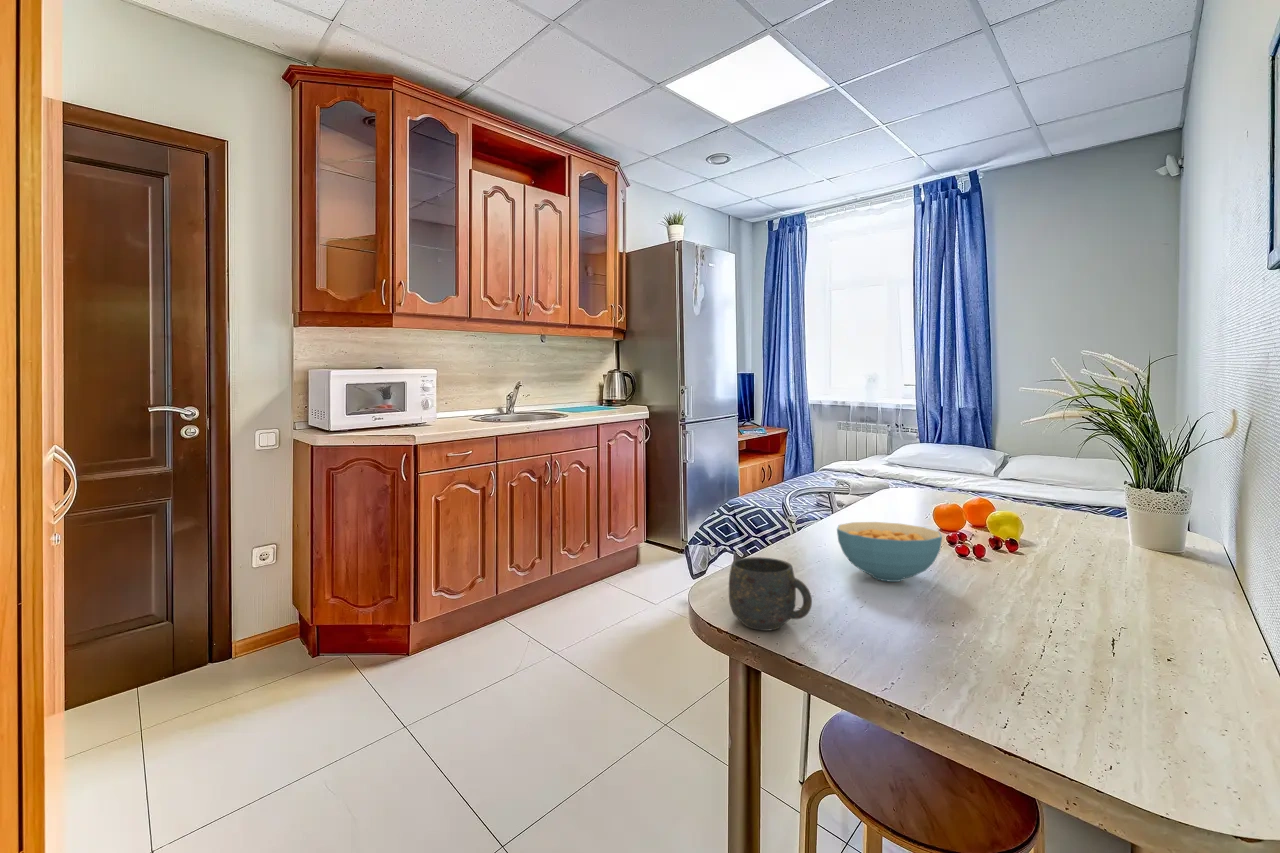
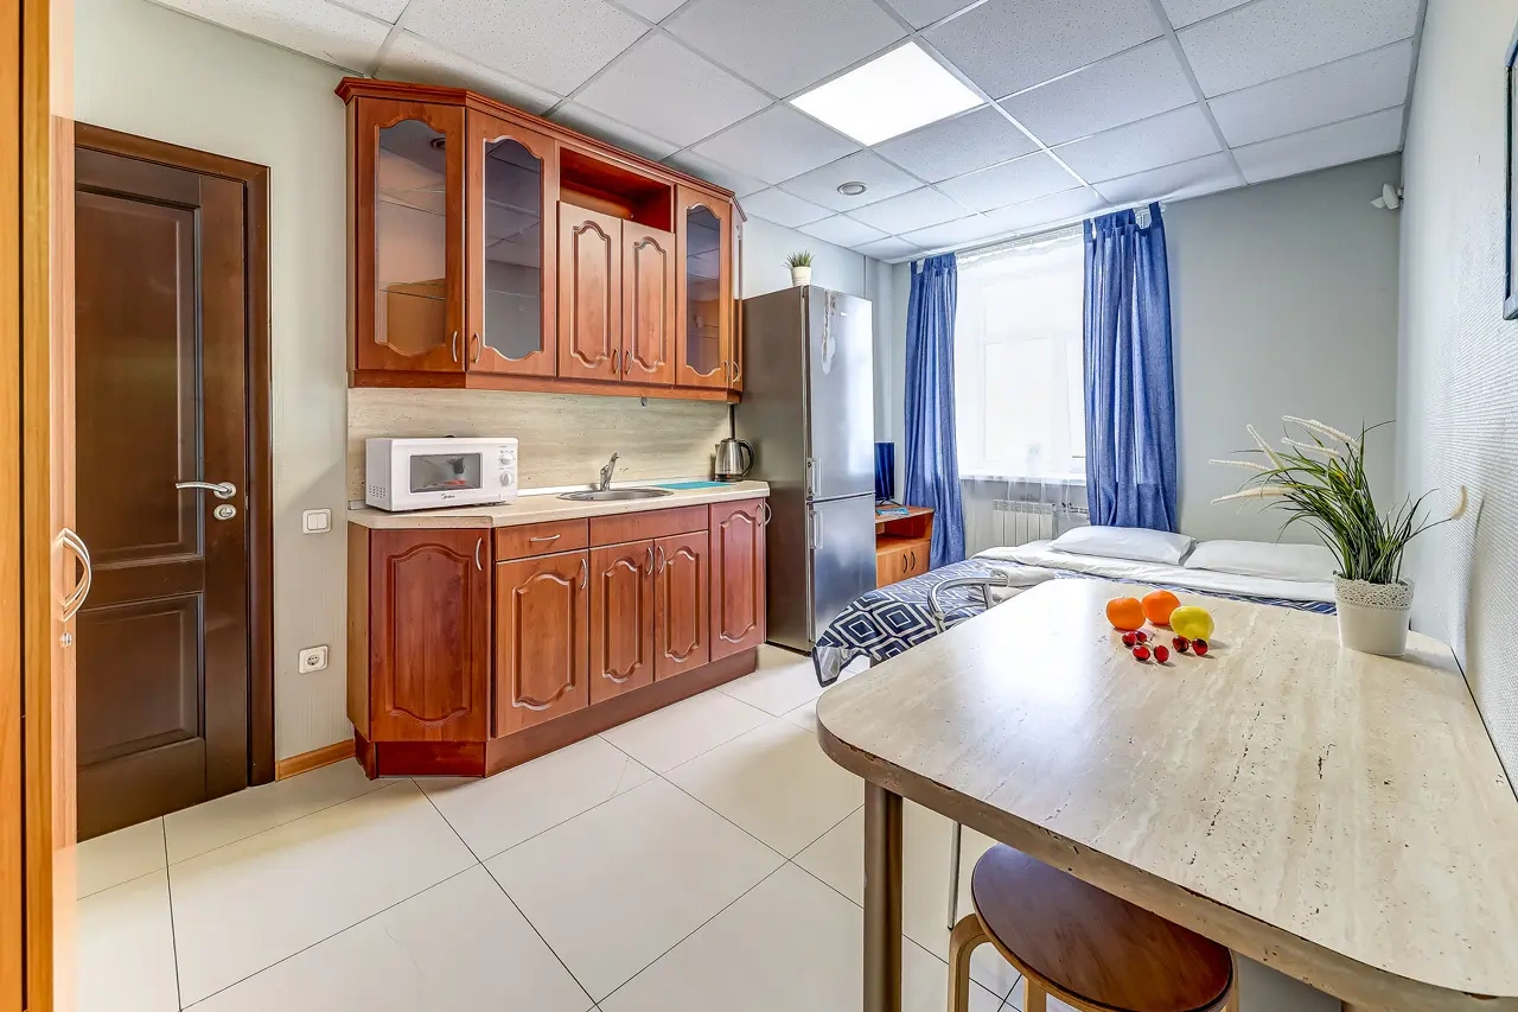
- cereal bowl (887, 554)
- mug (770, 595)
